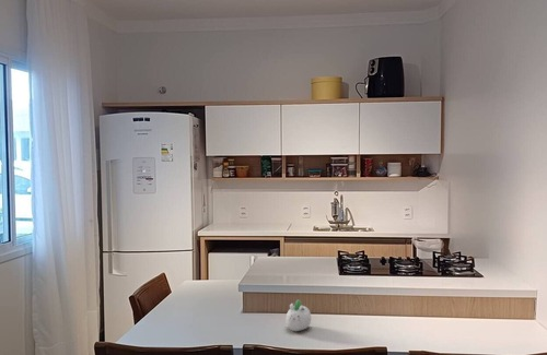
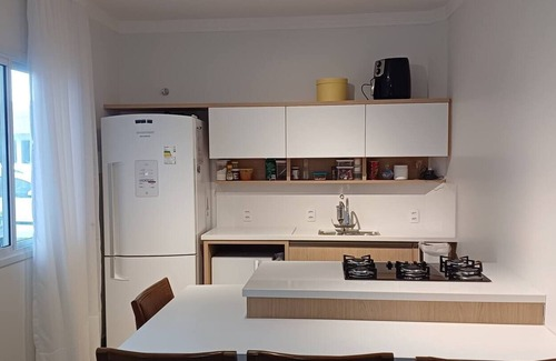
- succulent planter (298, 313)
